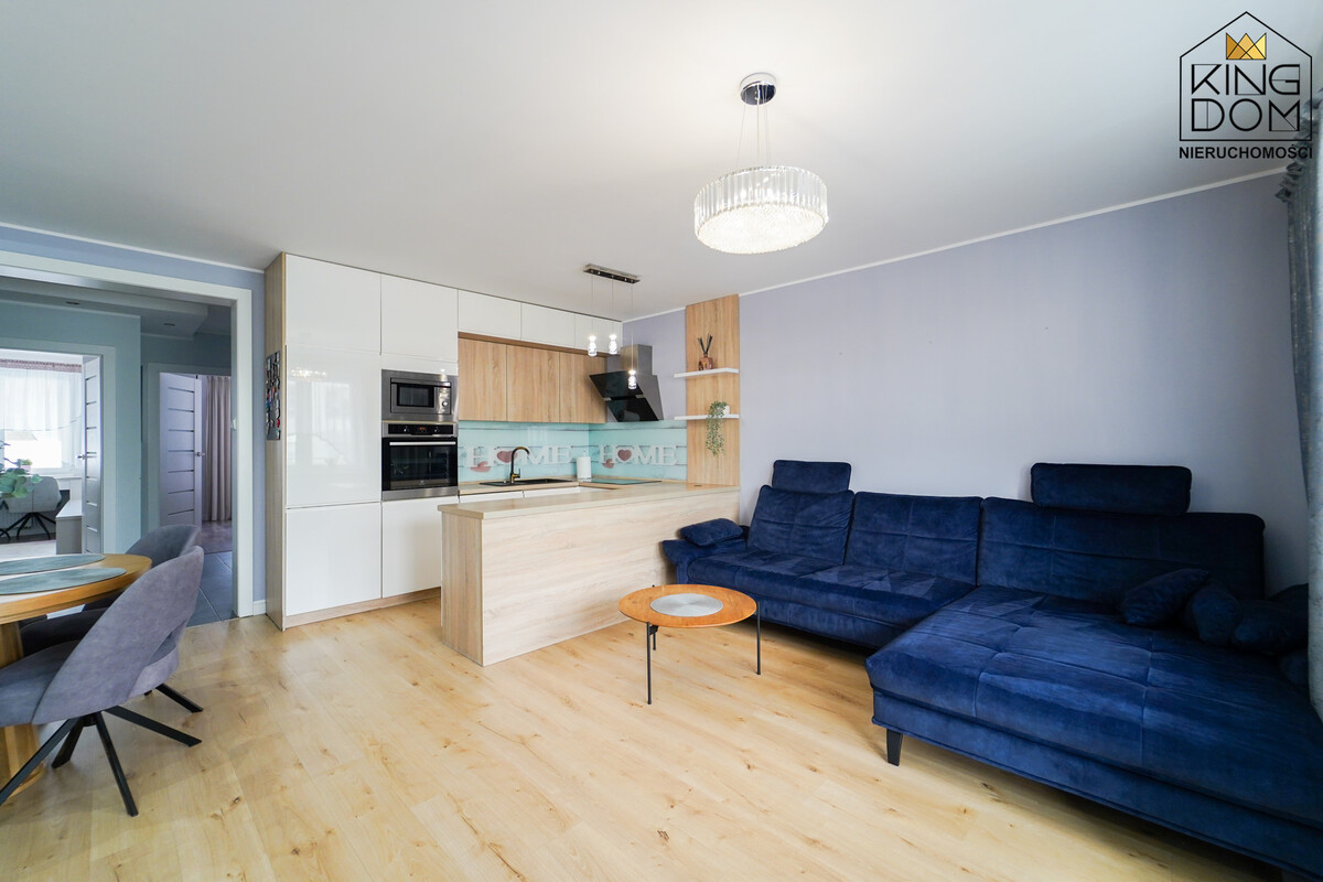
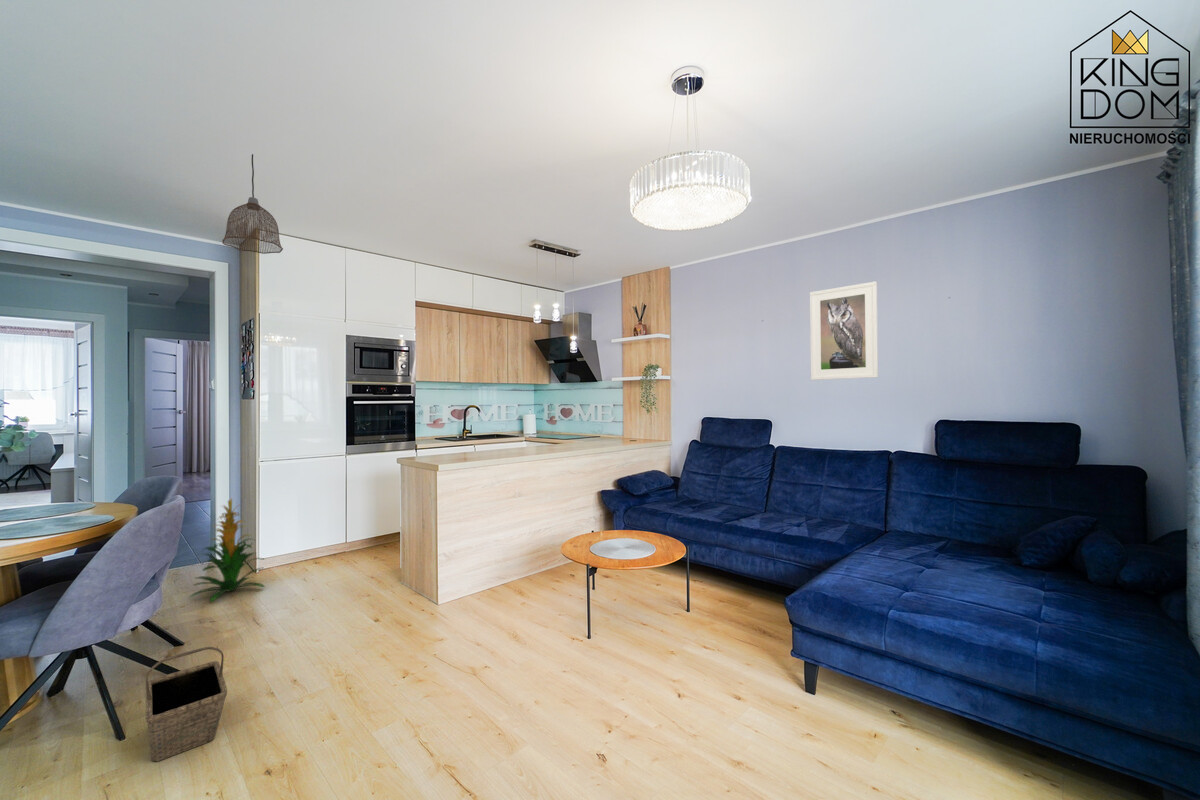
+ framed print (842, 333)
+ pendant lamp (252, 200)
+ indoor plant (230, 545)
+ basket (186, 691)
